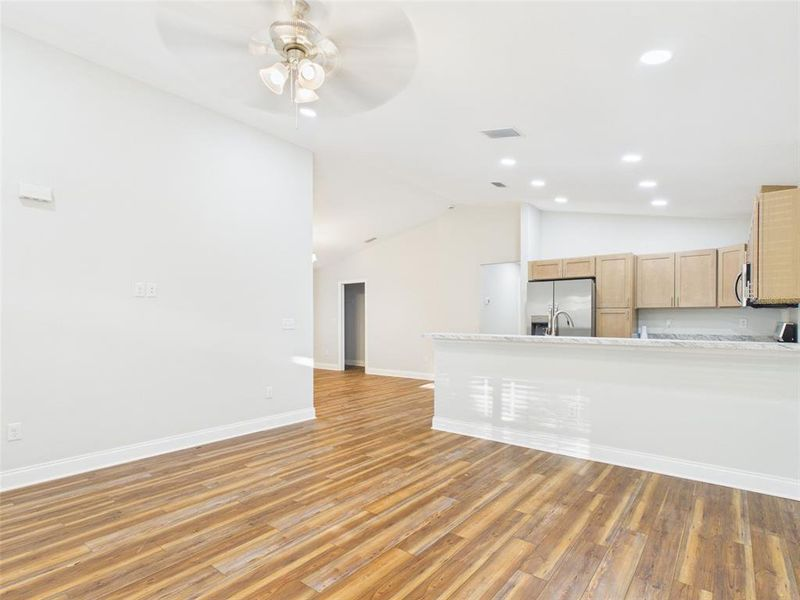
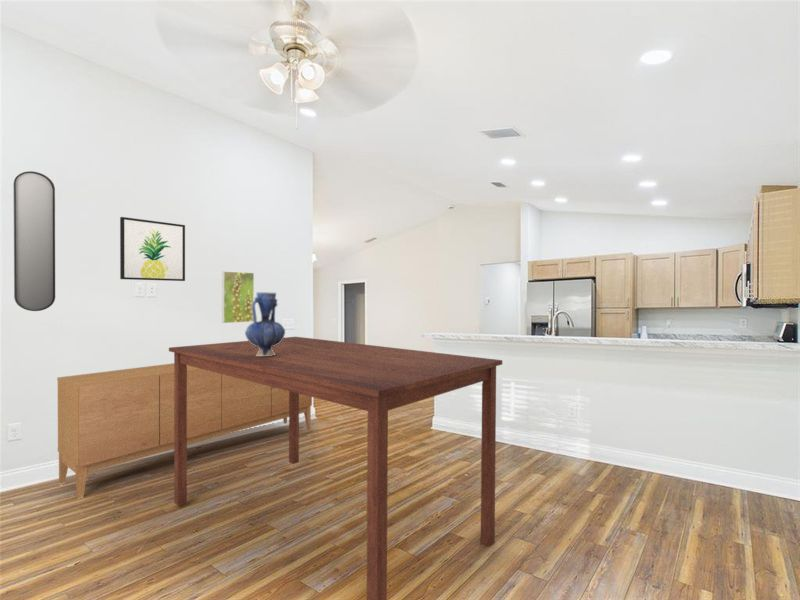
+ home mirror (34, 241)
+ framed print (238, 297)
+ sideboard (207, 408)
+ dining table (298, 438)
+ vase (265, 323)
+ wall art (154, 250)
